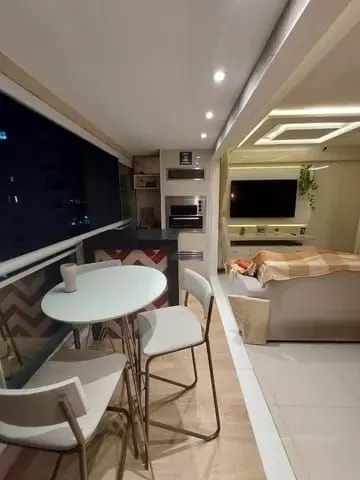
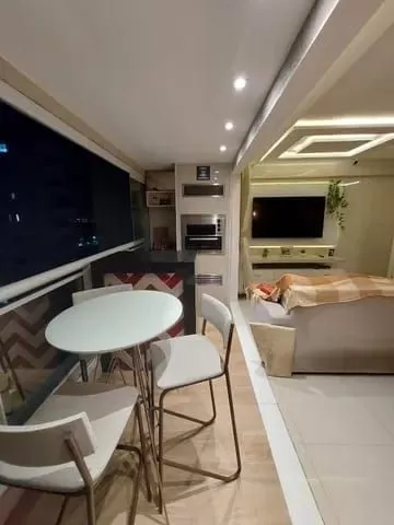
- drinking glass (69, 277)
